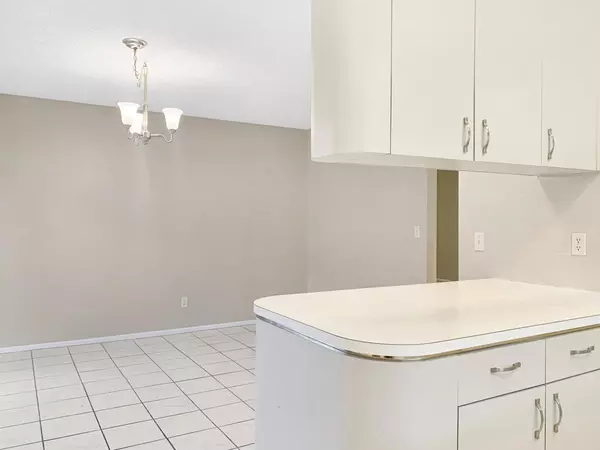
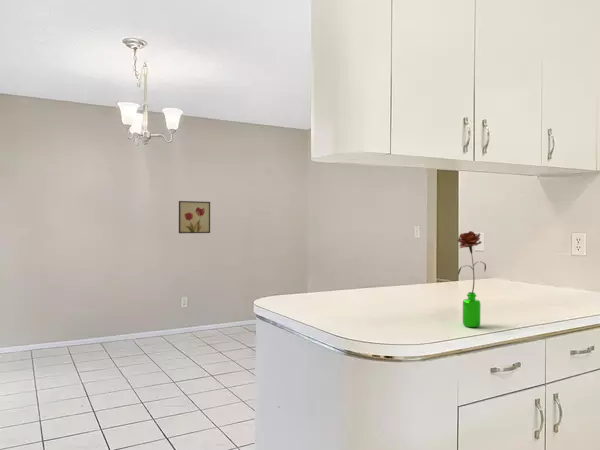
+ wall art (194, 217)
+ flower (473, 278)
